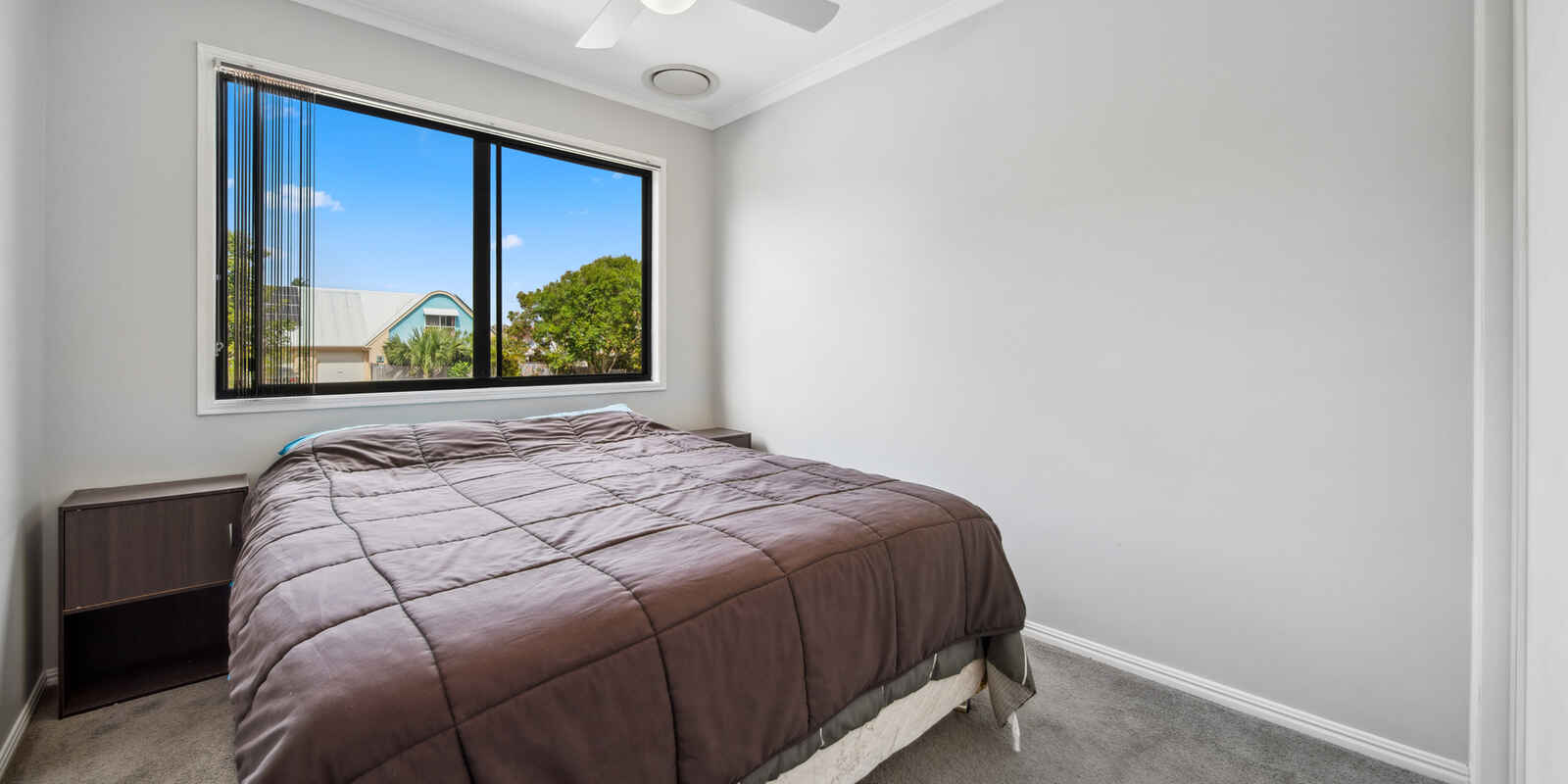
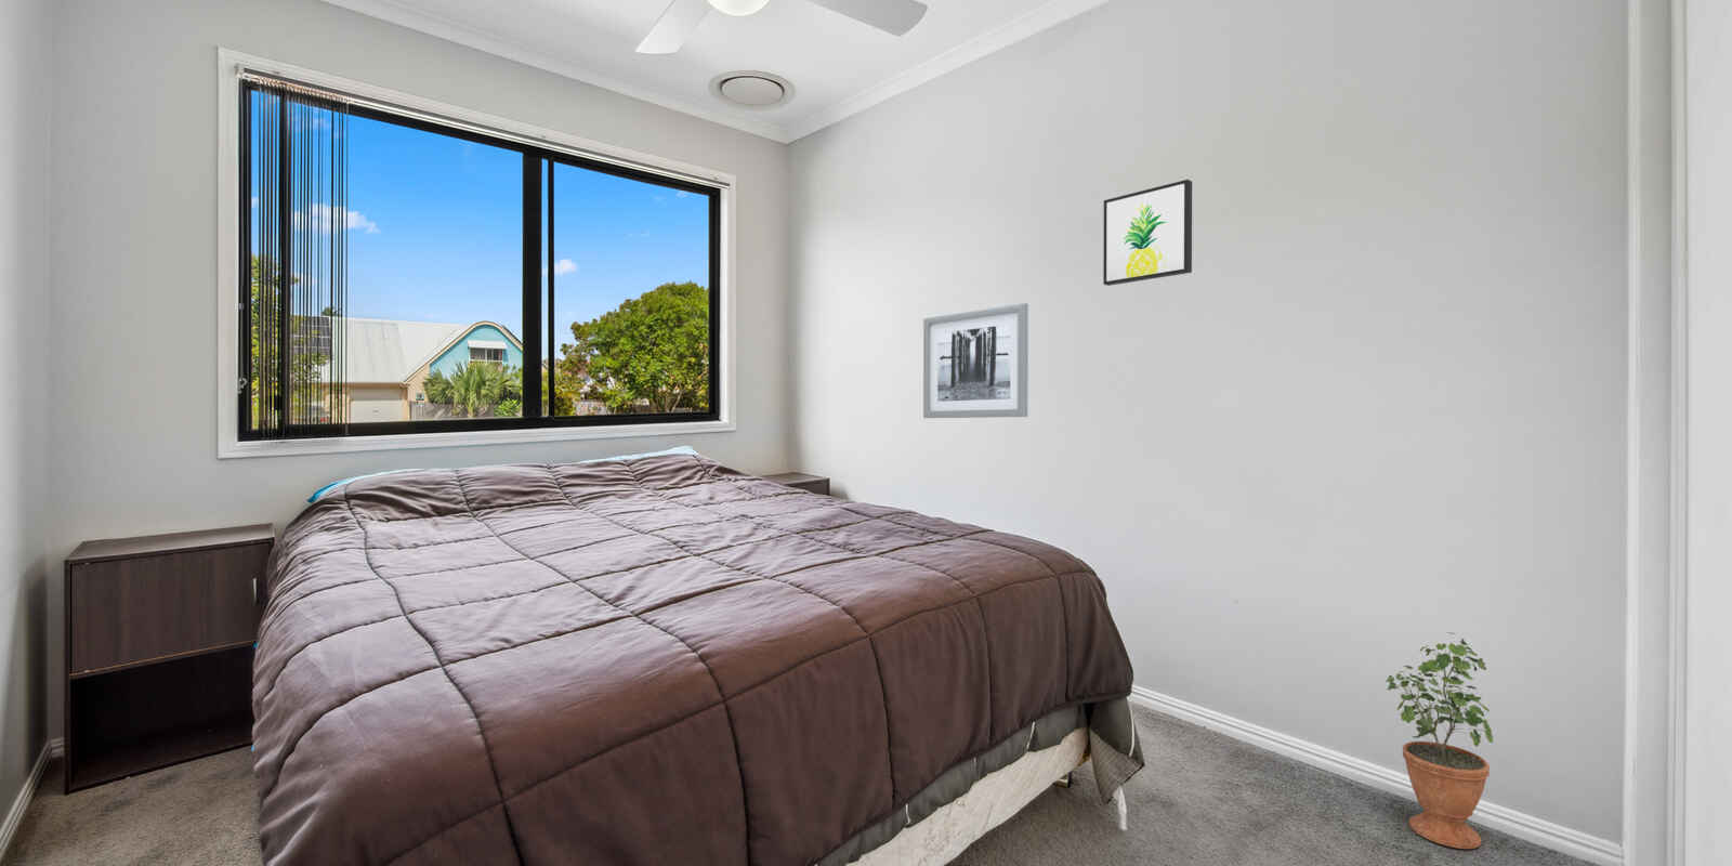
+ wall art (1145, 235)
+ wall art (972, 363)
+ potted plant (1435, 730)
